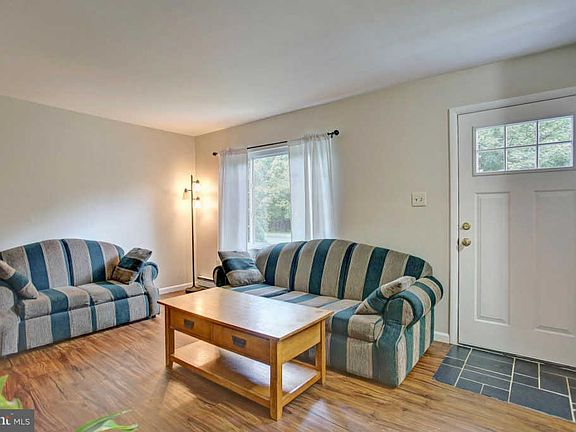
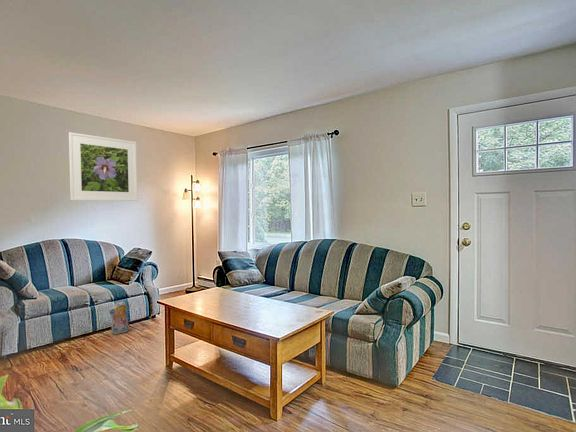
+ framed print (105, 169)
+ plush toy (119, 317)
